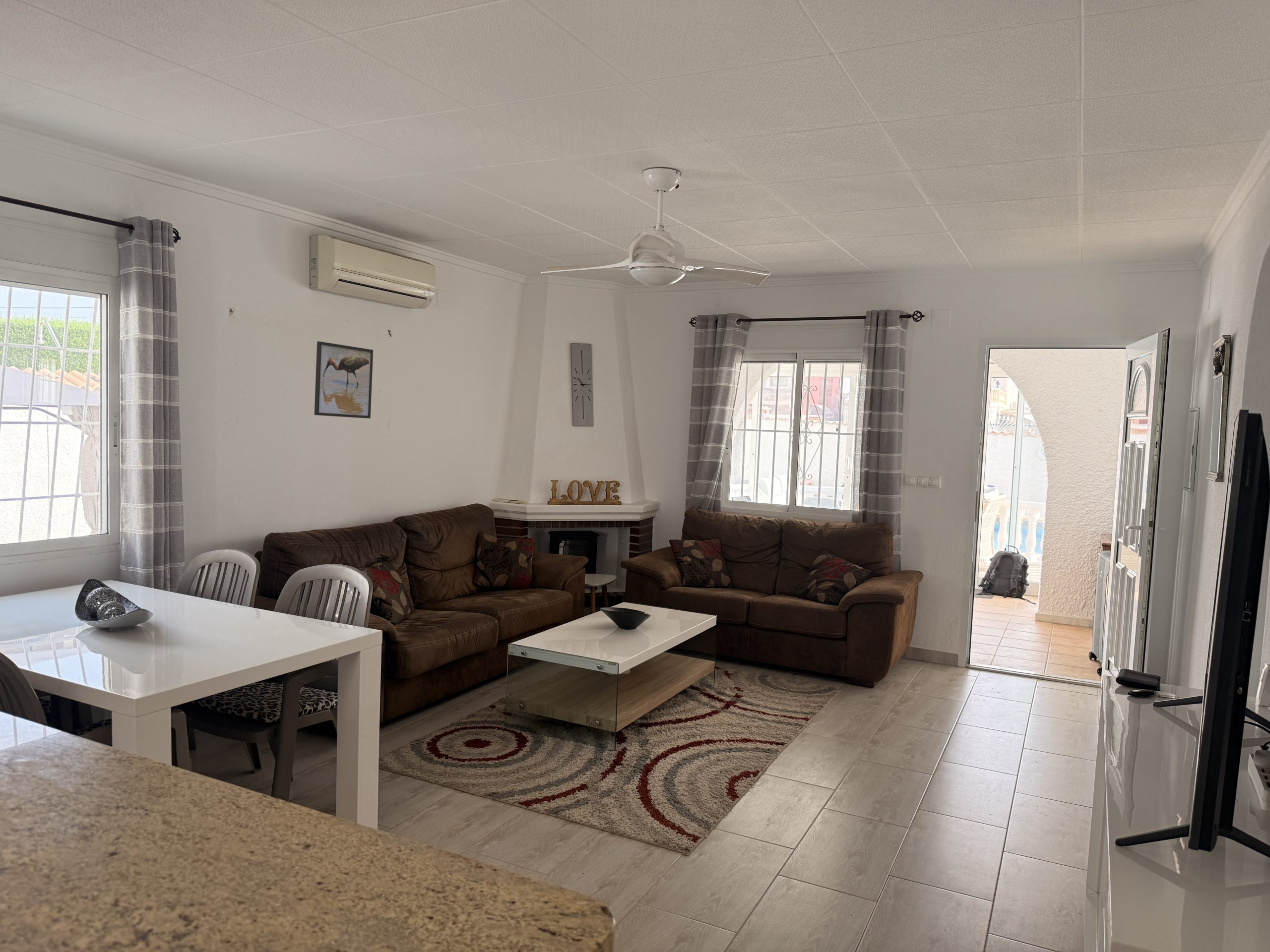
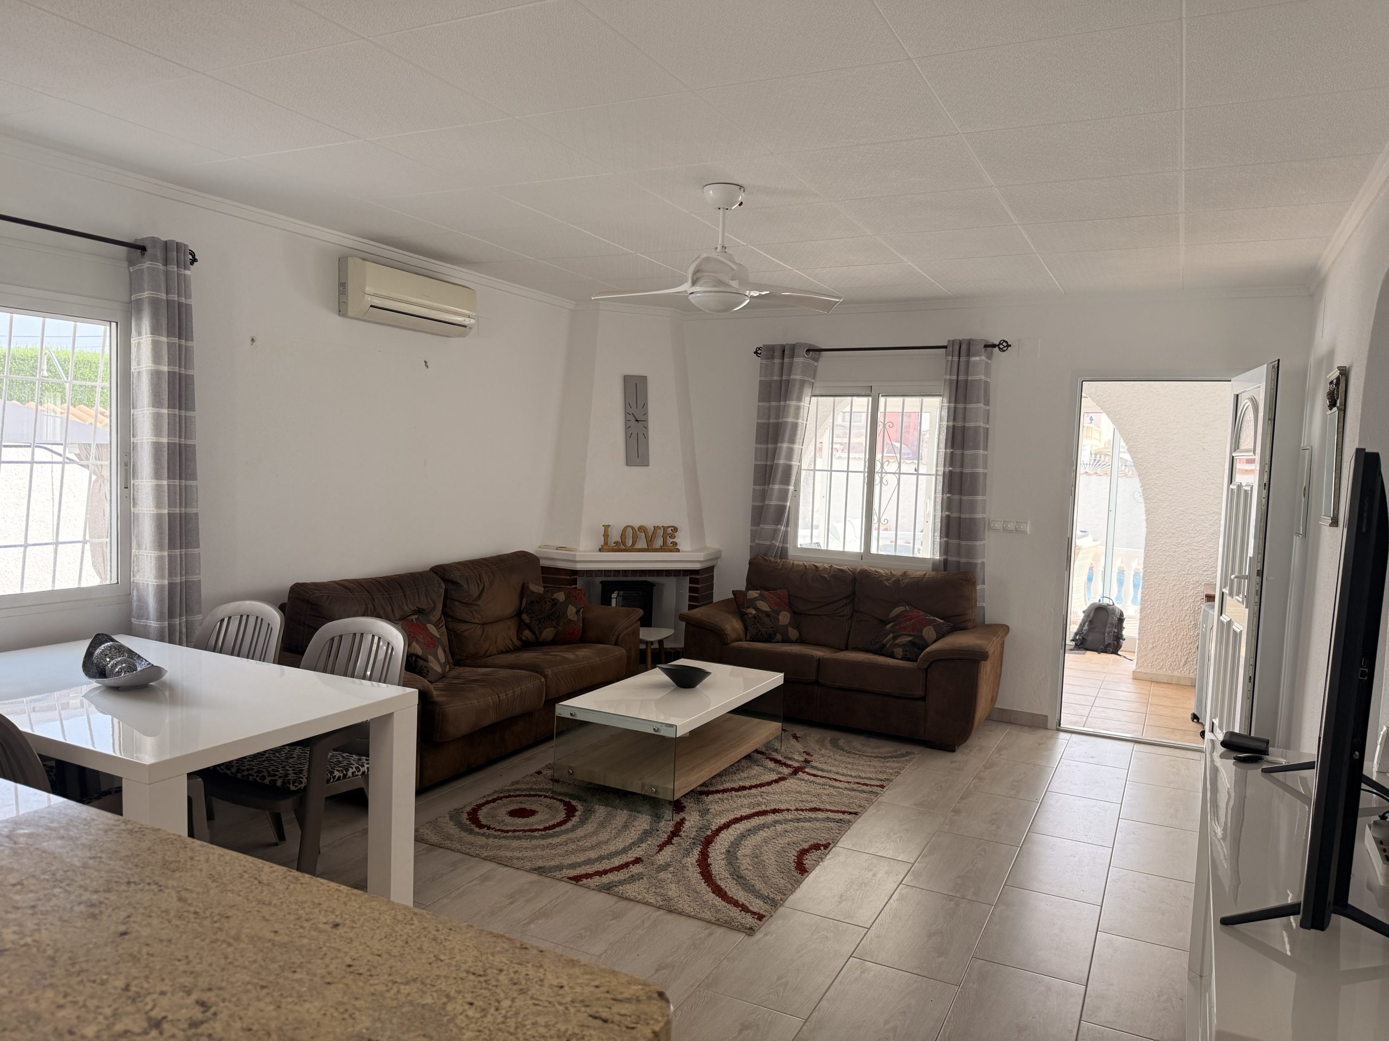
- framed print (344, 381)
